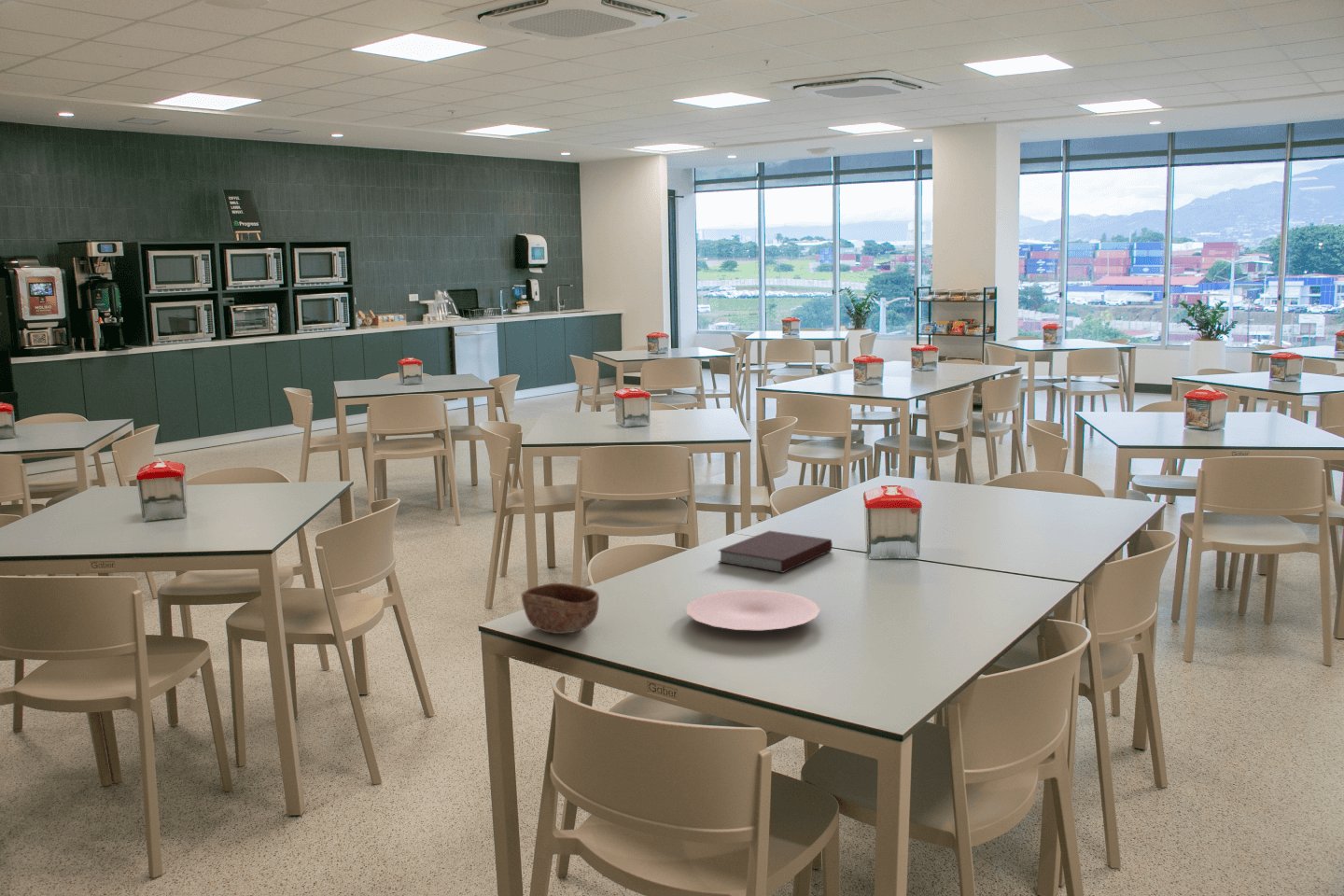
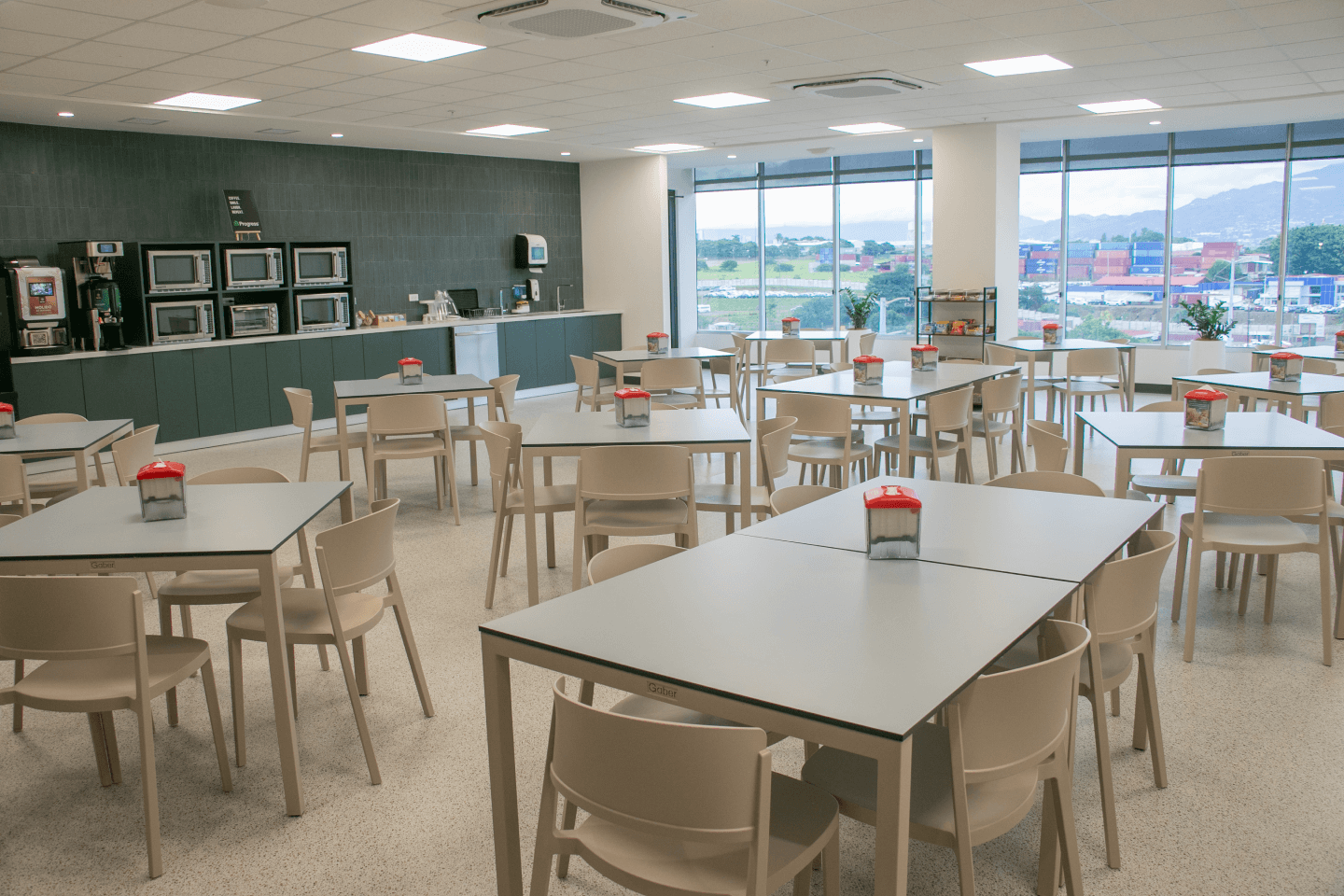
- plate (752, 613)
- bowl (560, 609)
- notebook (776, 550)
